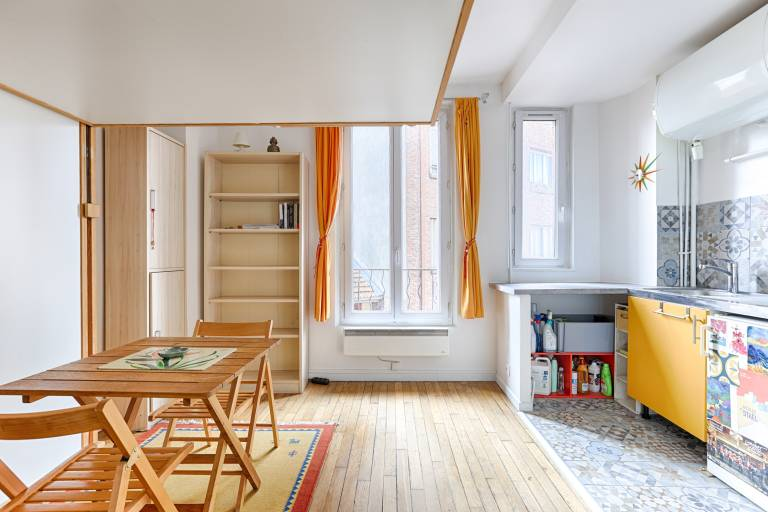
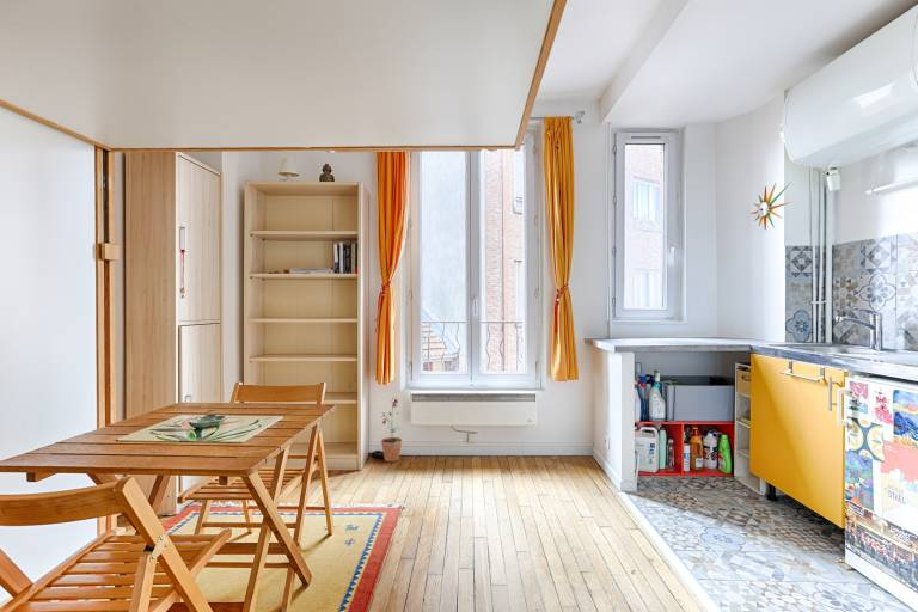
+ potted plant (390, 429)
